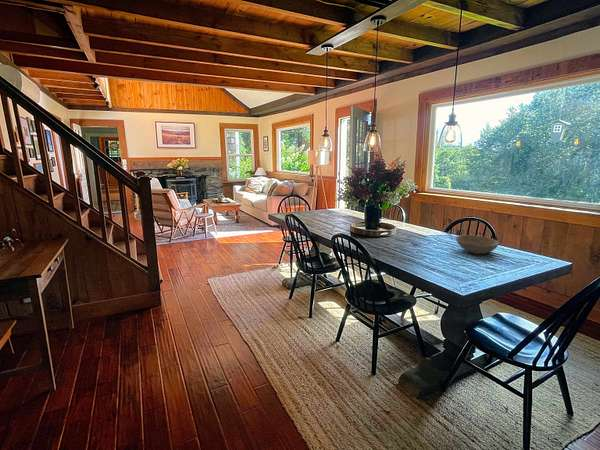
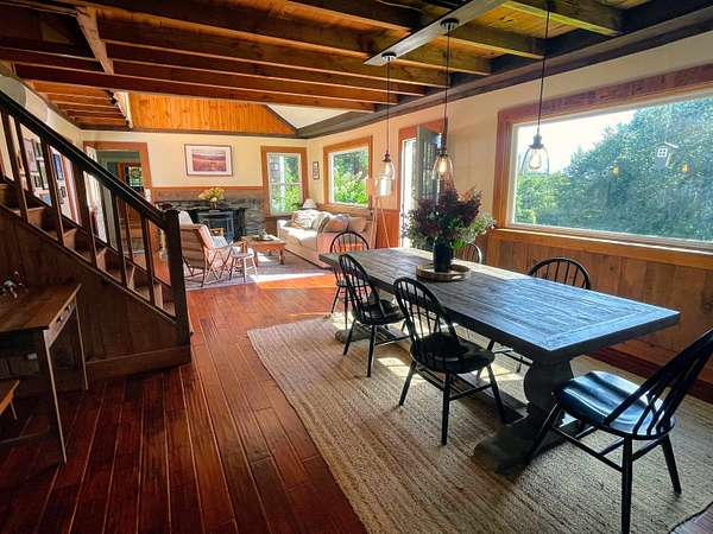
- bowl (476, 245)
